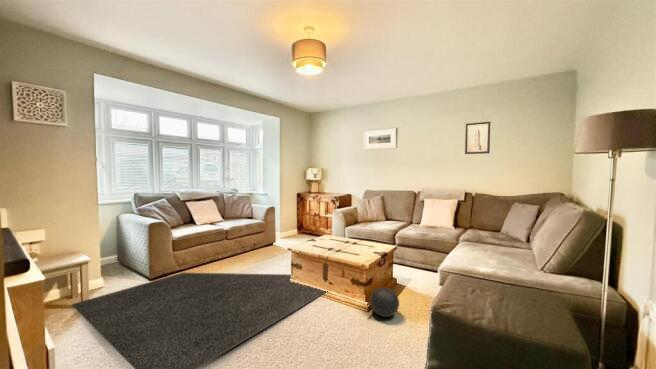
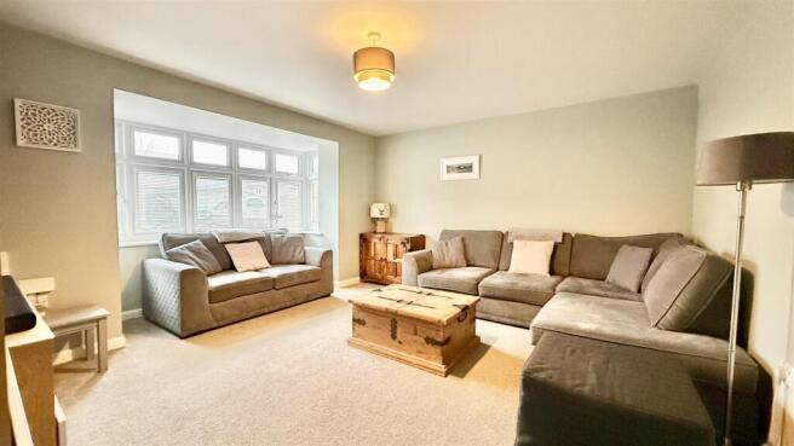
- wall art (477, 138)
- ball (384, 301)
- rug (240, 284)
